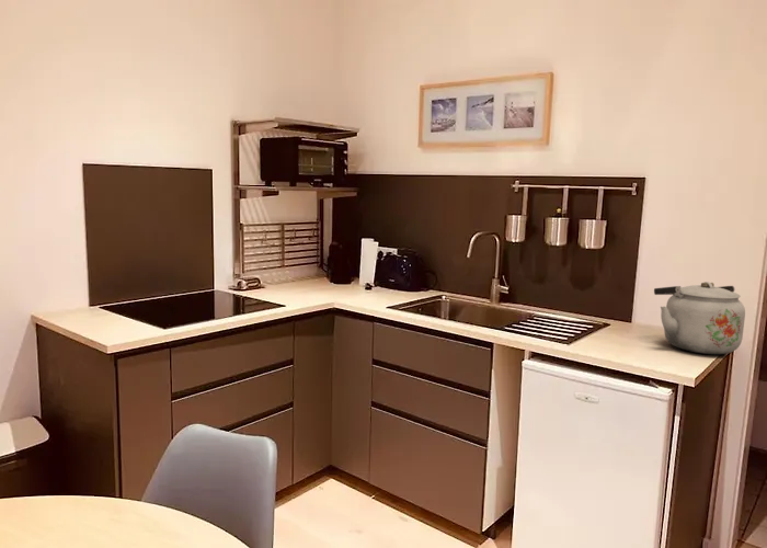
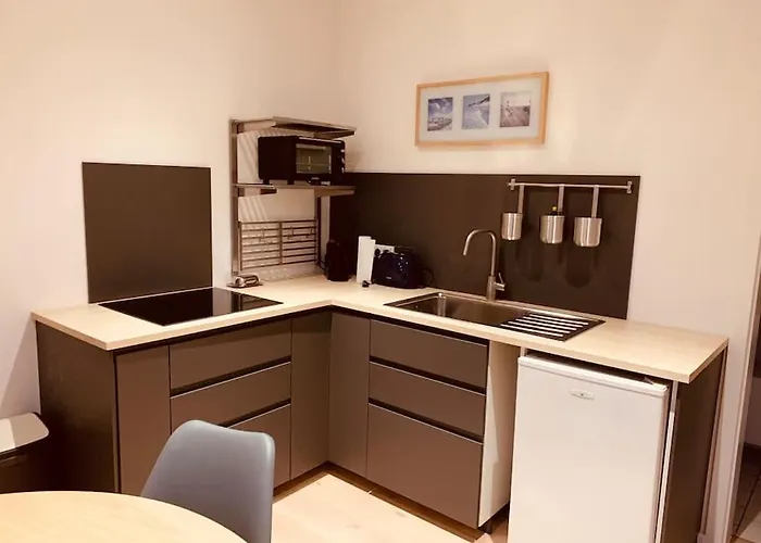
- kettle (695, 315)
